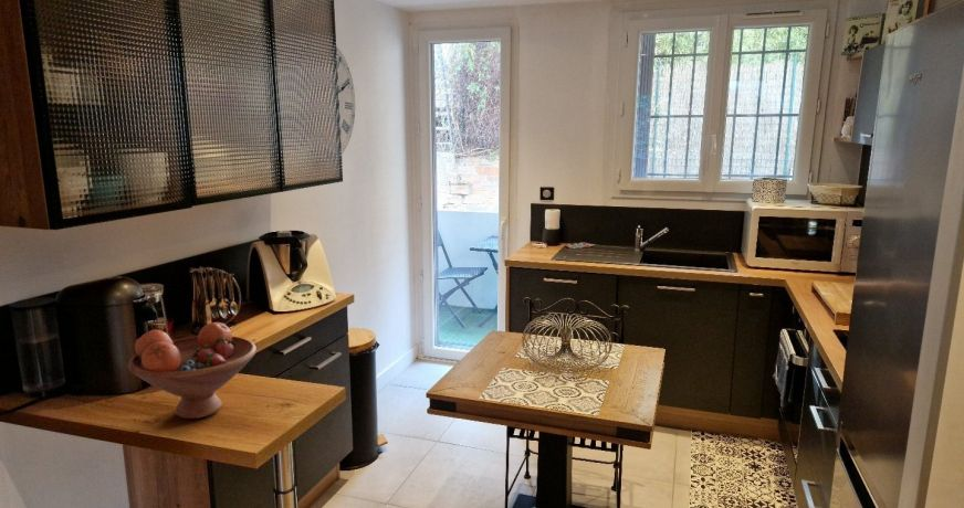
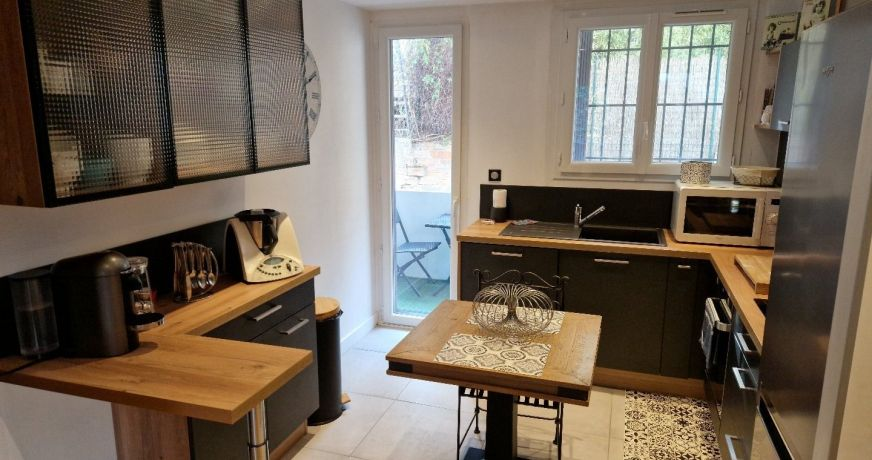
- fruit bowl (196, 370)
